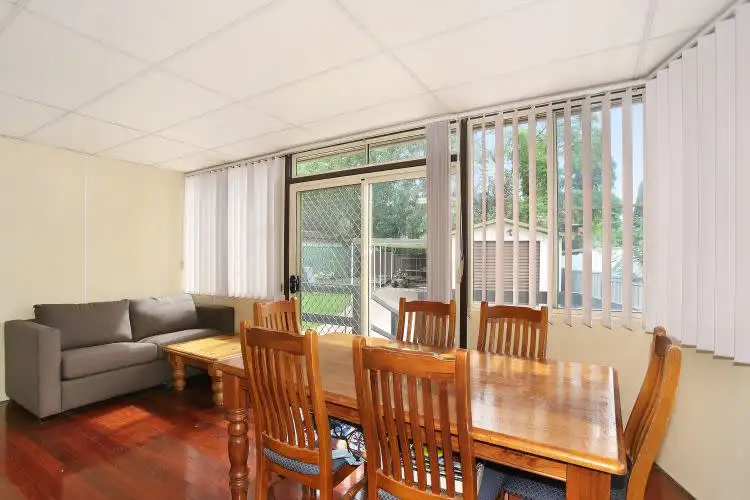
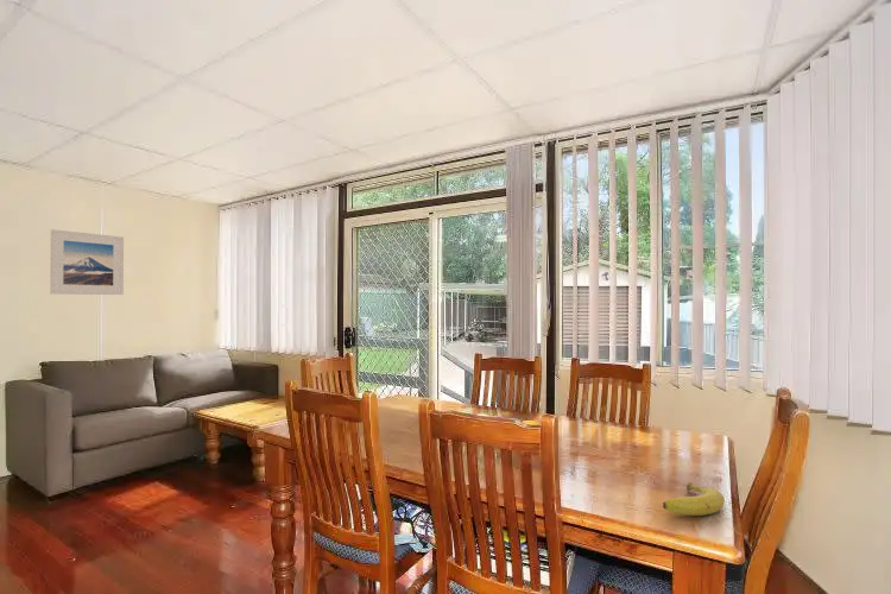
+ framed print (88, 264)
+ fruit (689, 497)
